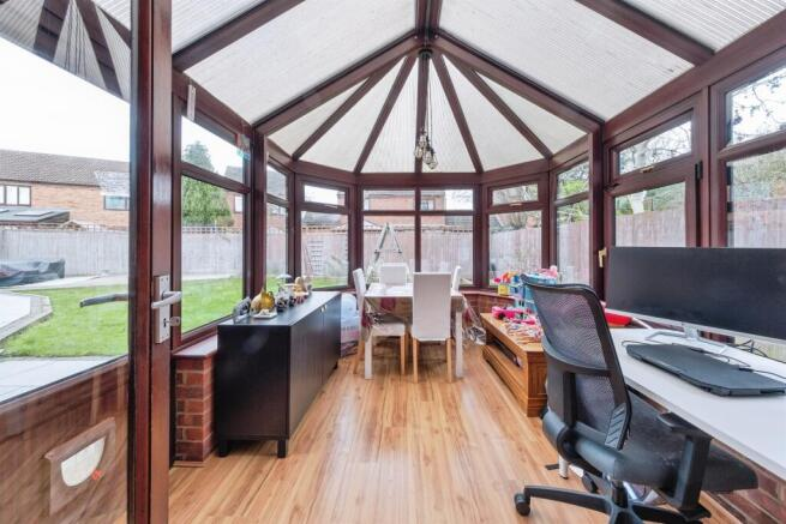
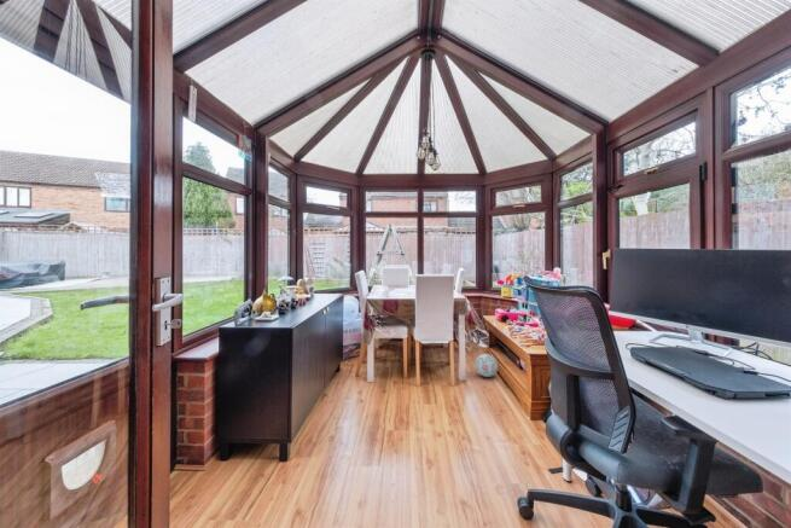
+ ball (485, 365)
